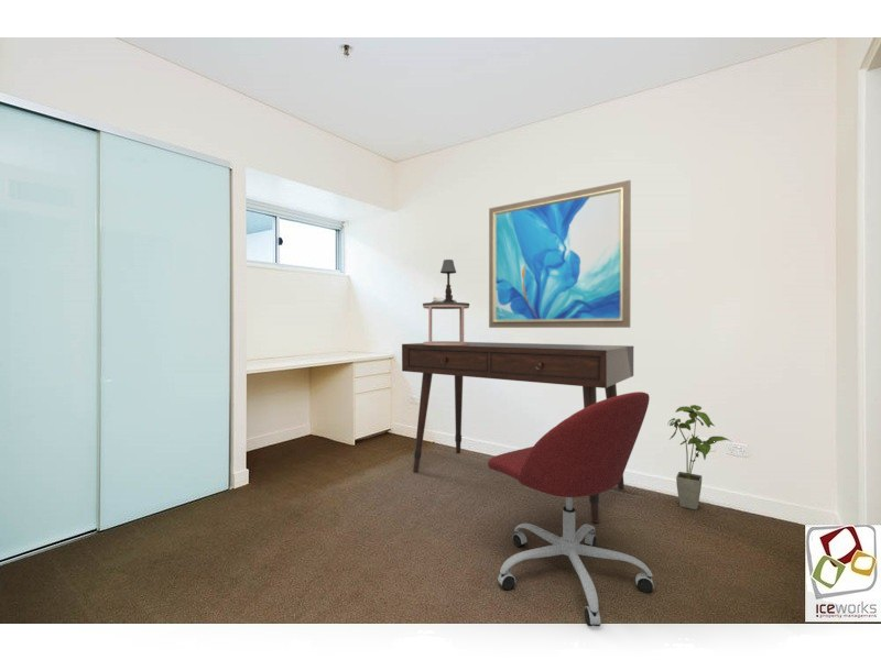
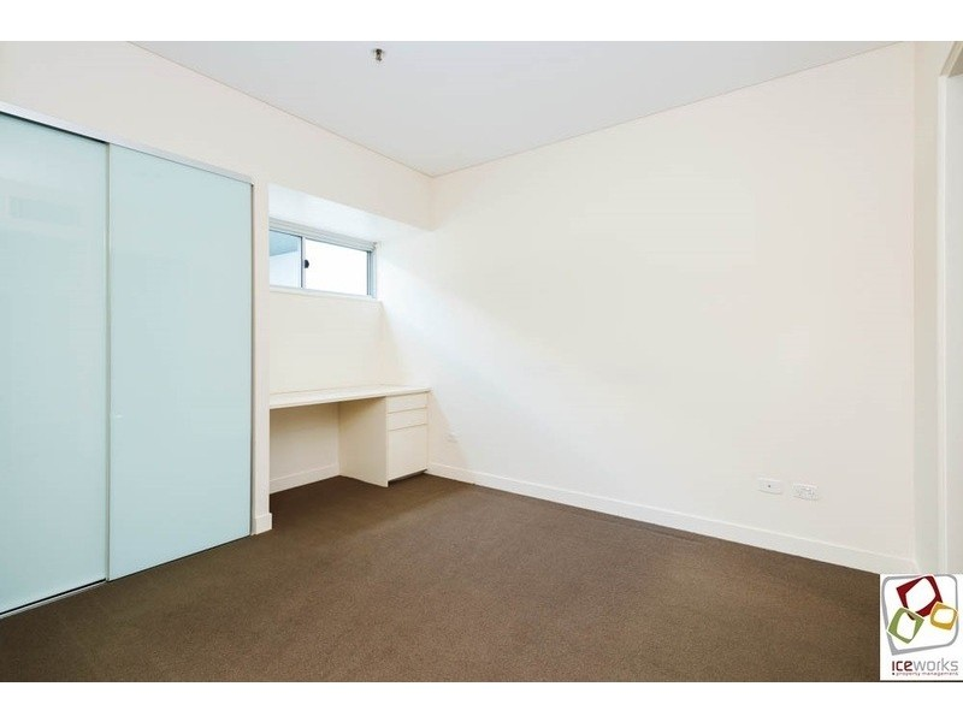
- wall art (552, 261)
- office chair (565, 477)
- desk (511, 380)
- house plant (697, 457)
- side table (446, 302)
